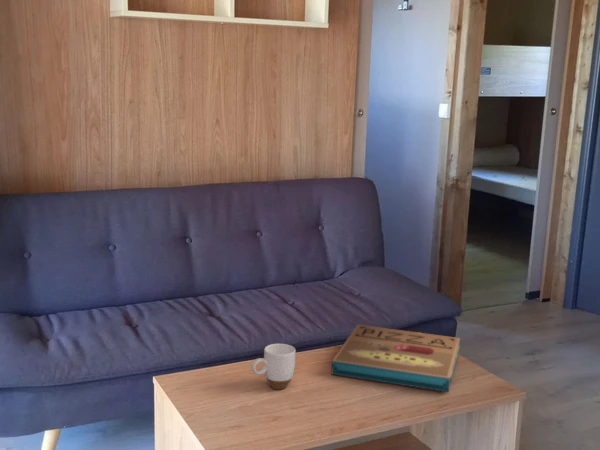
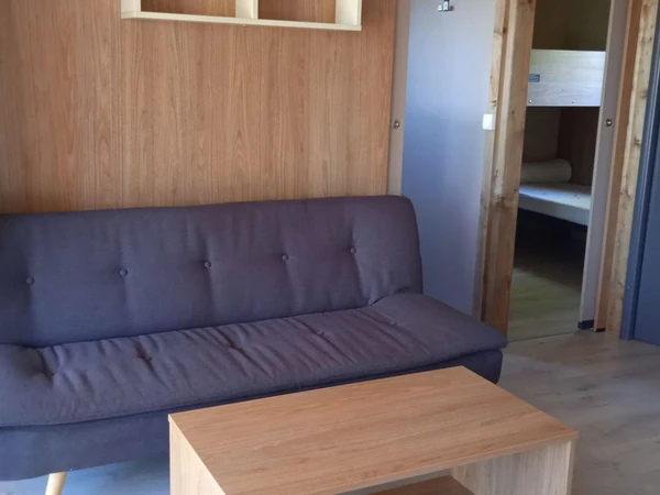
- mug (273, 368)
- pizza box (398, 355)
